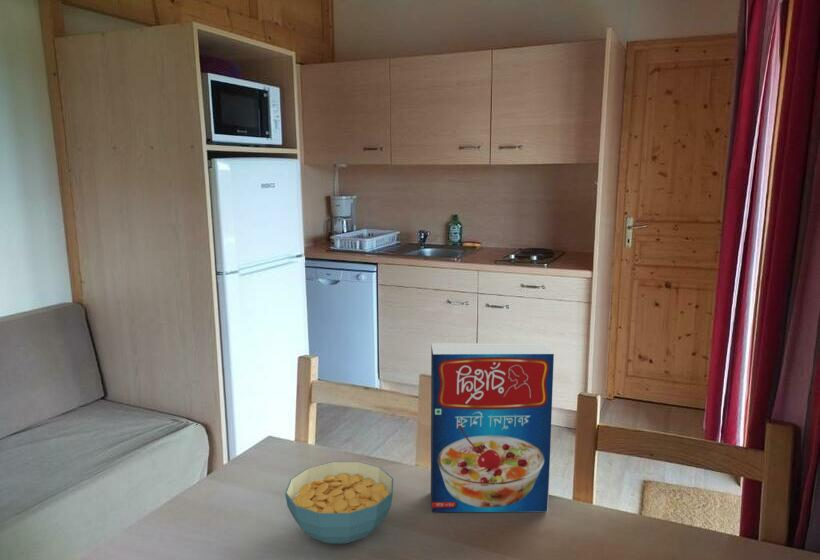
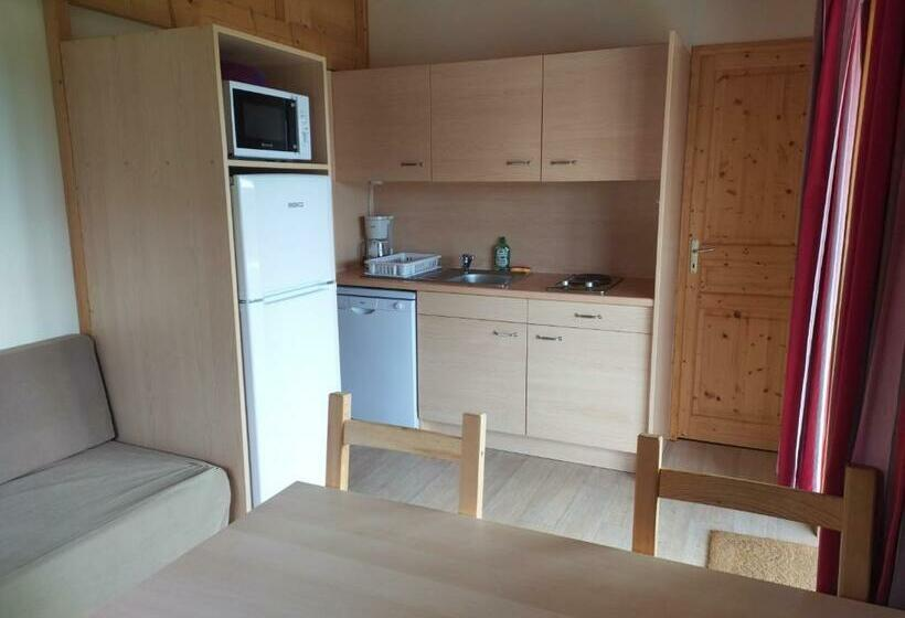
- cereal bowl (340, 510)
- cereal box (489, 426)
